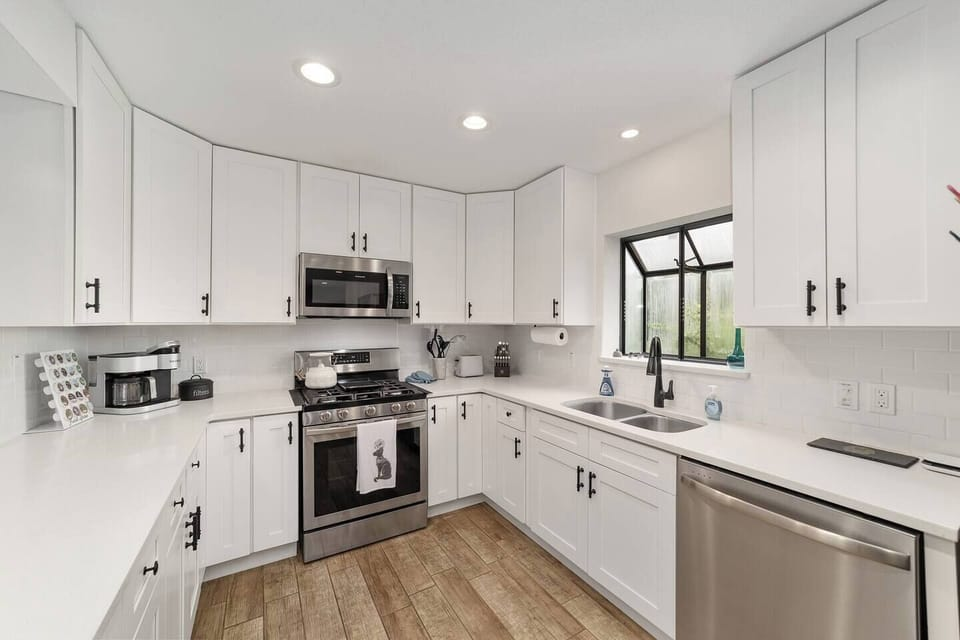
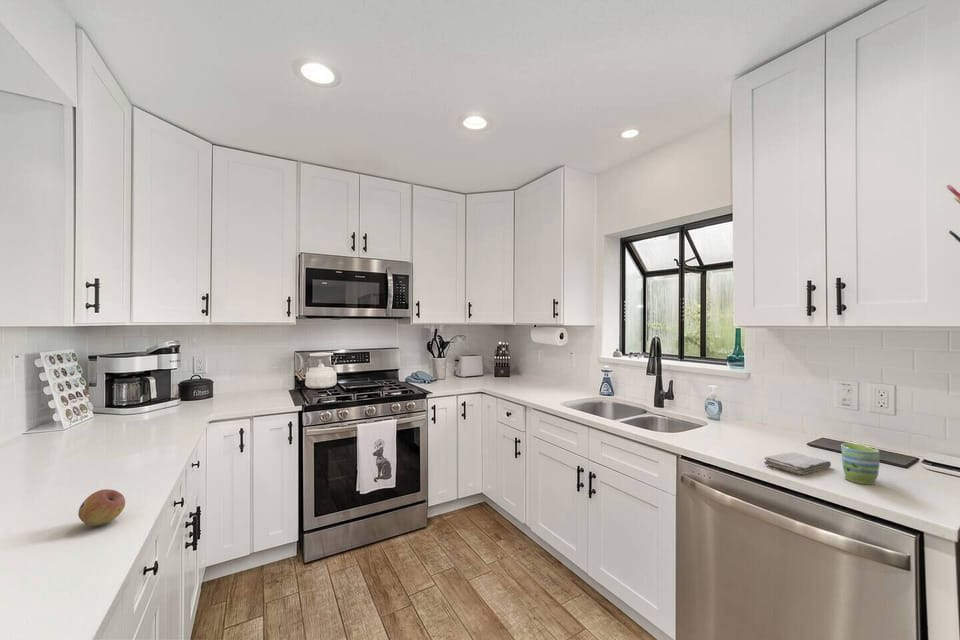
+ mug (862, 462)
+ washcloth (796, 461)
+ fruit (102, 506)
